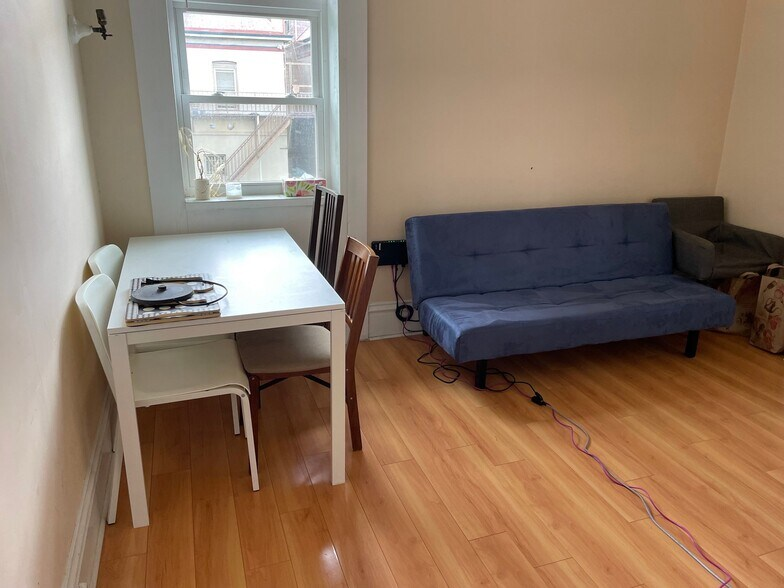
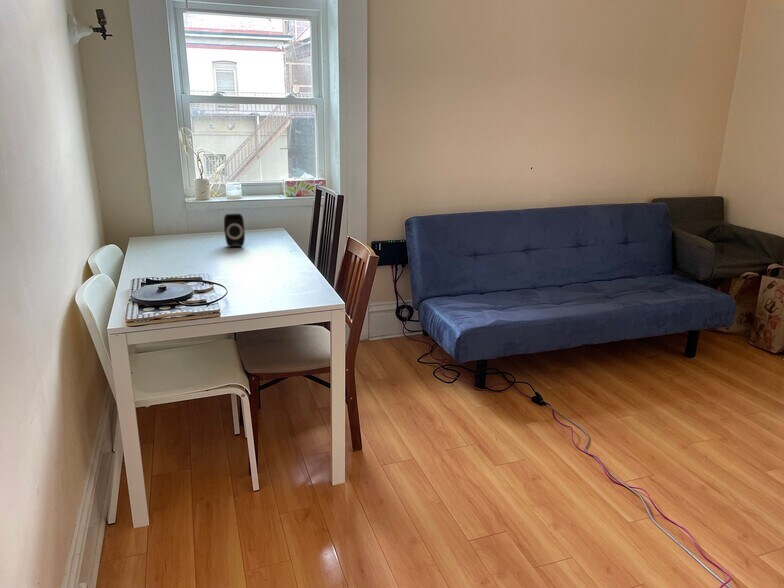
+ speaker (233, 229)
